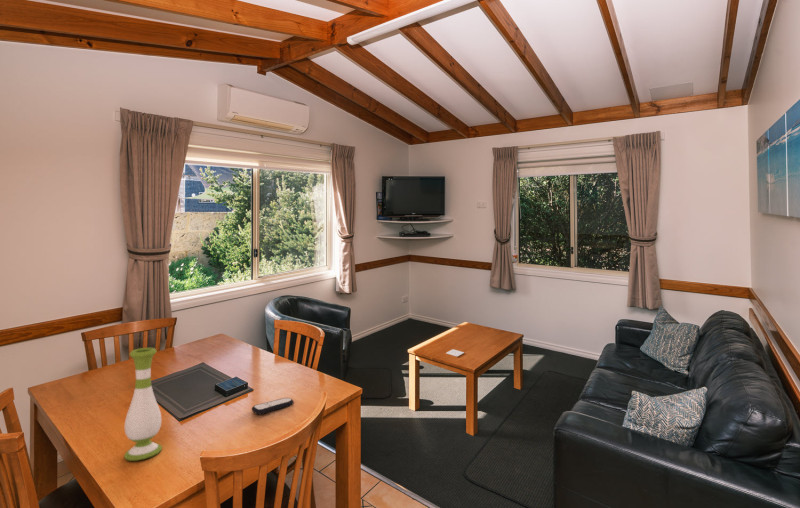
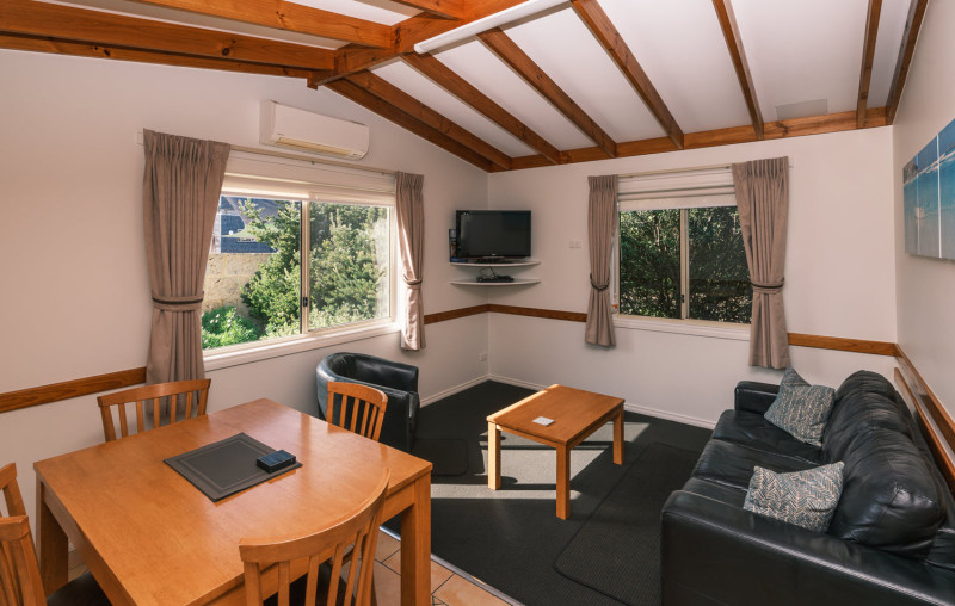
- remote control (273, 405)
- vase (143, 401)
